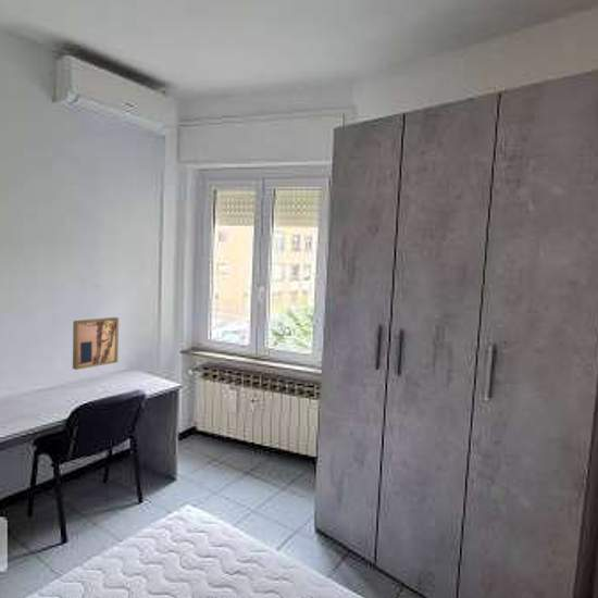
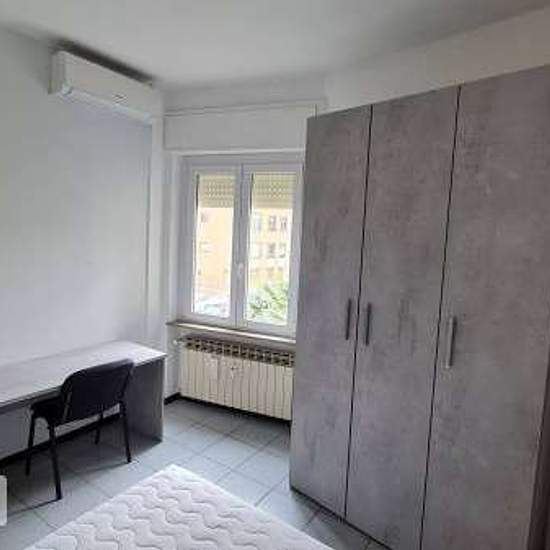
- wall art (96, 341)
